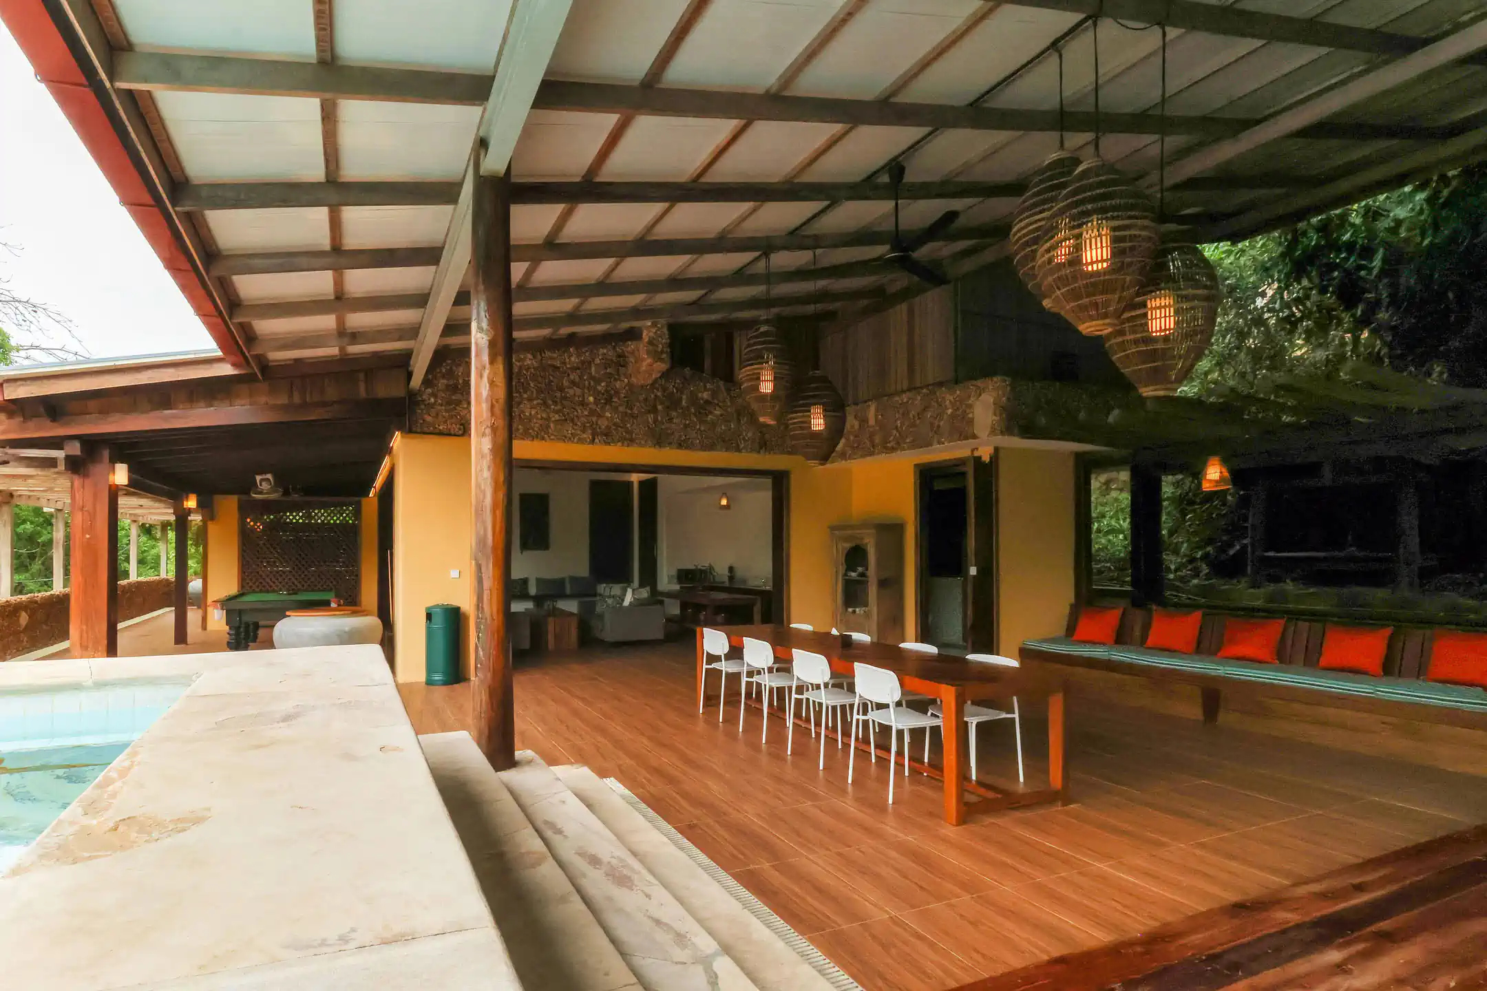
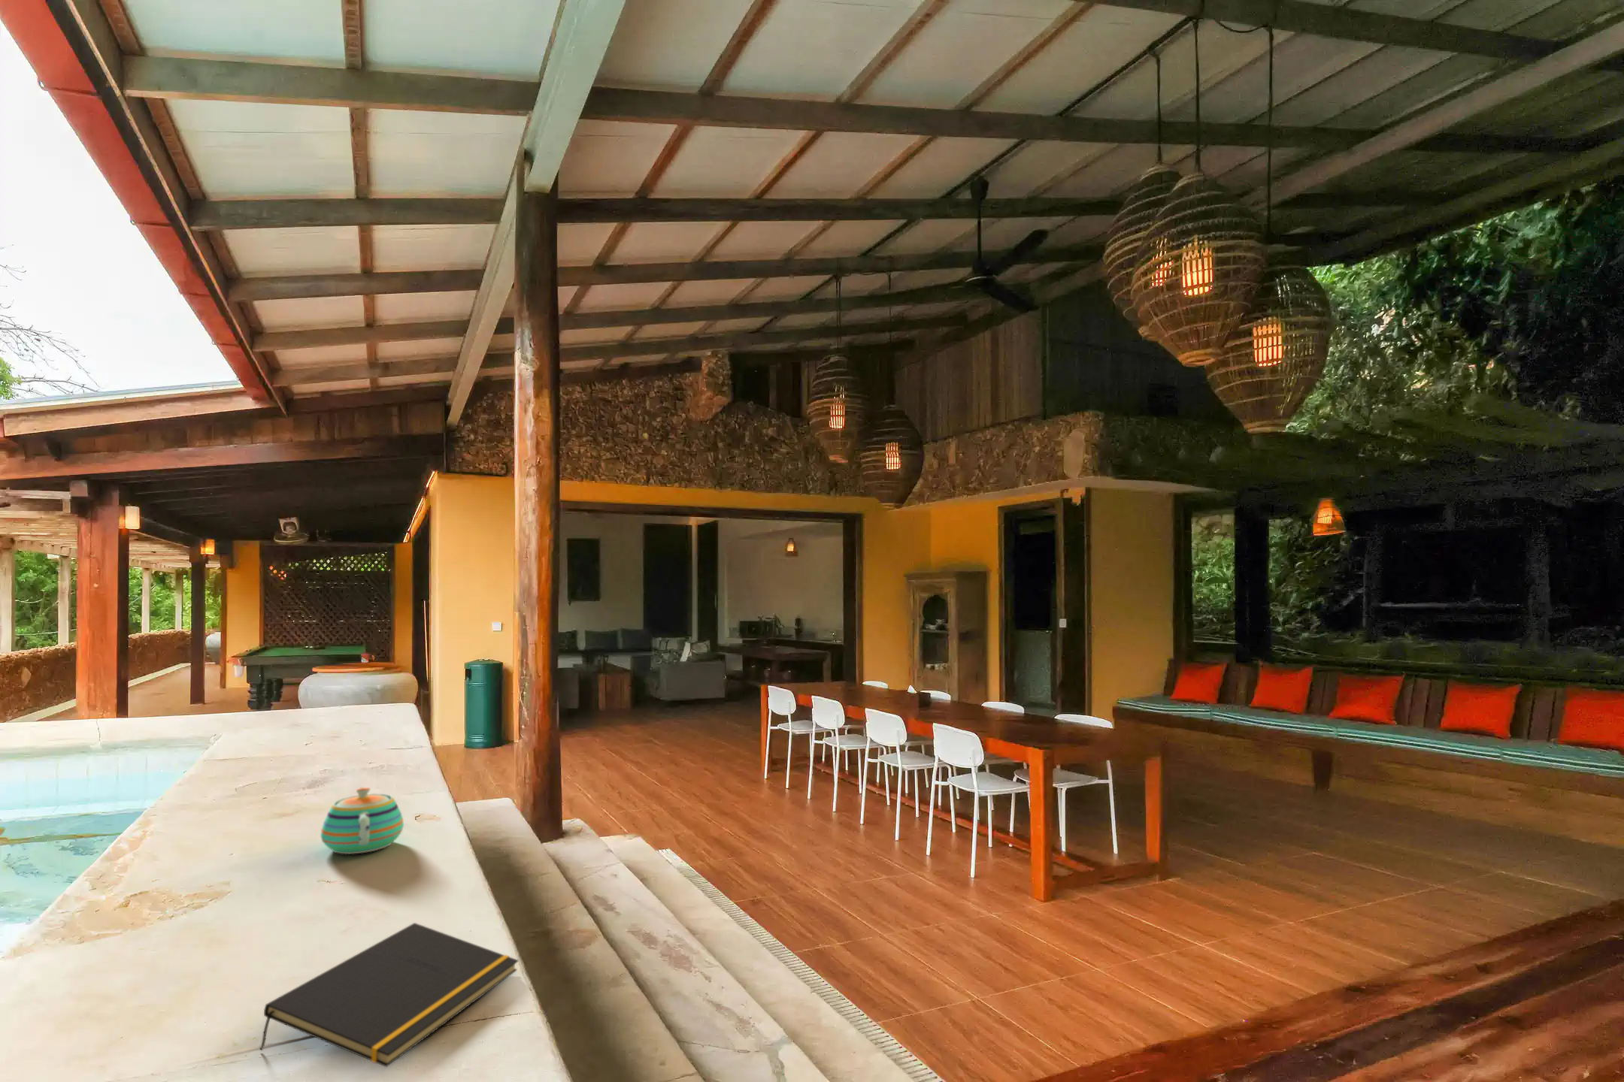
+ notepad (401, 985)
+ teapot (362, 816)
